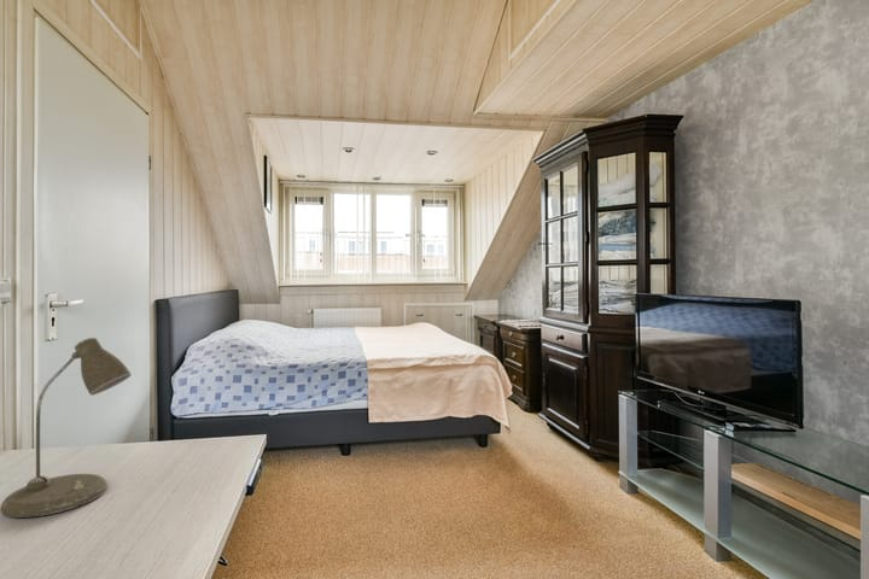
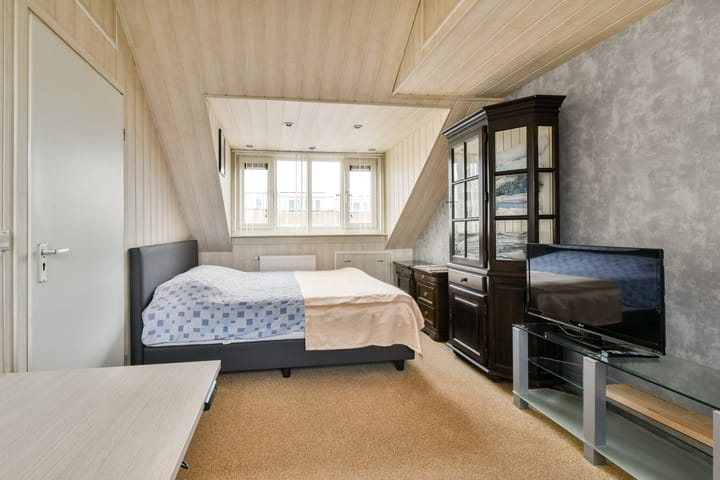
- desk lamp (91, 394)
